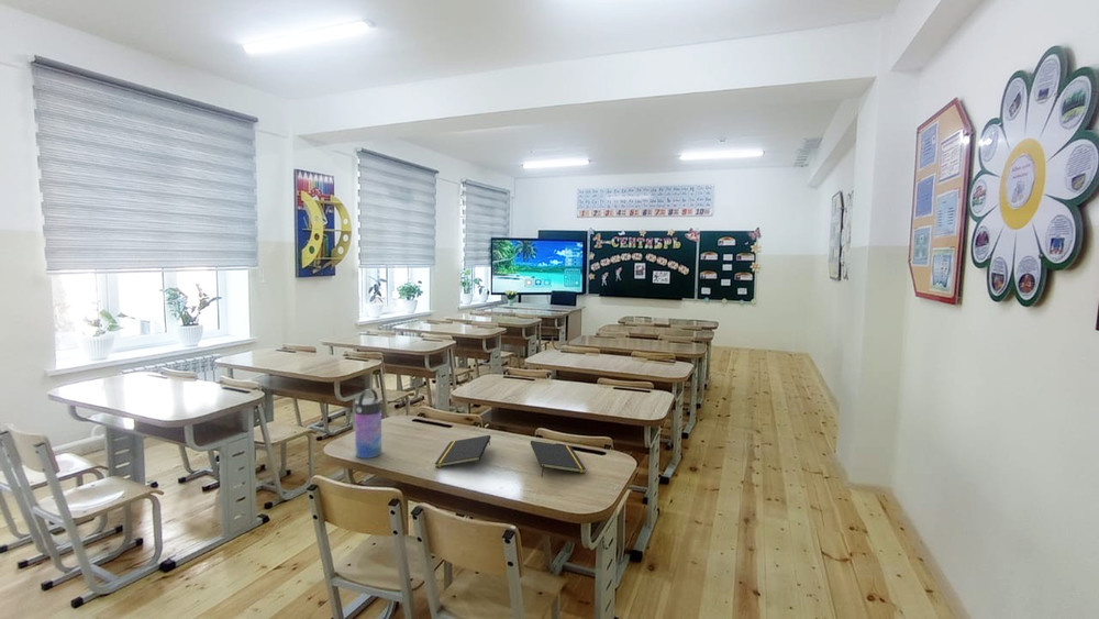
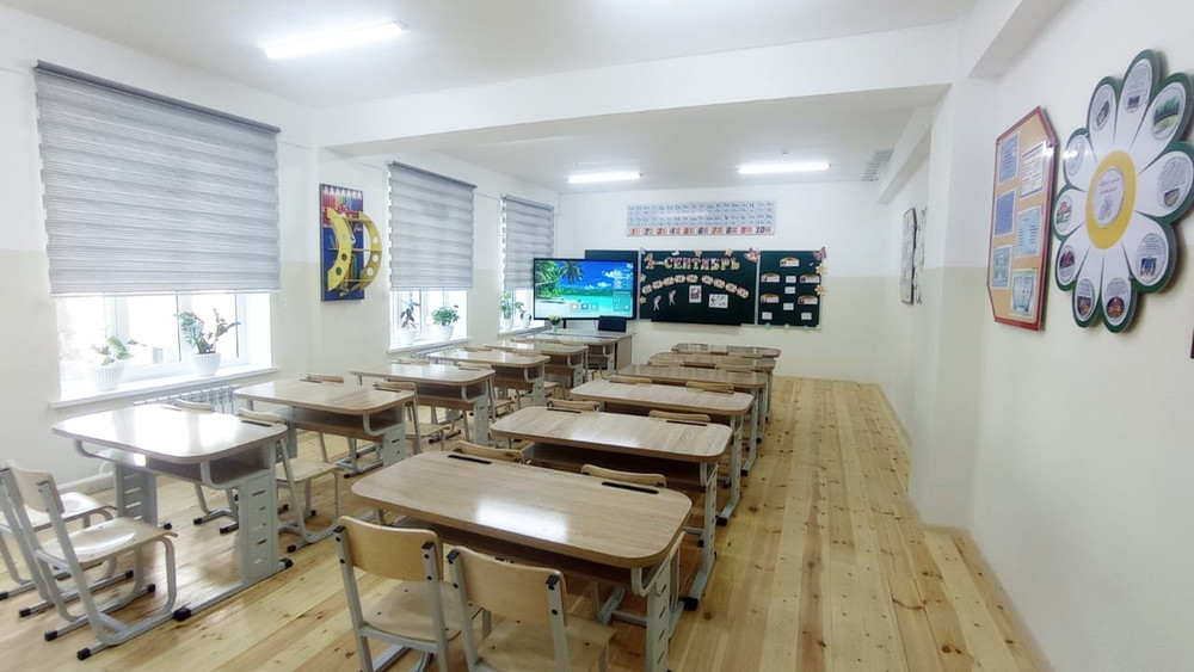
- notepad (556, 455)
- water bottle (368, 421)
- notepad (464, 450)
